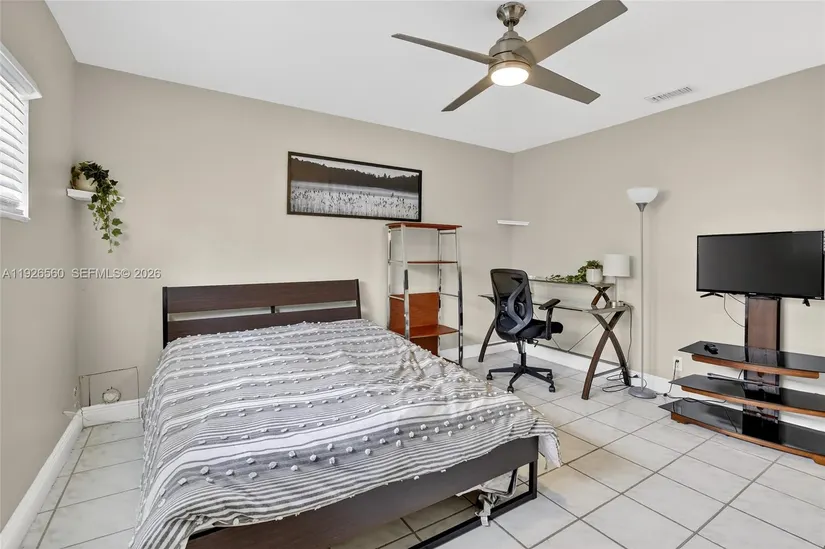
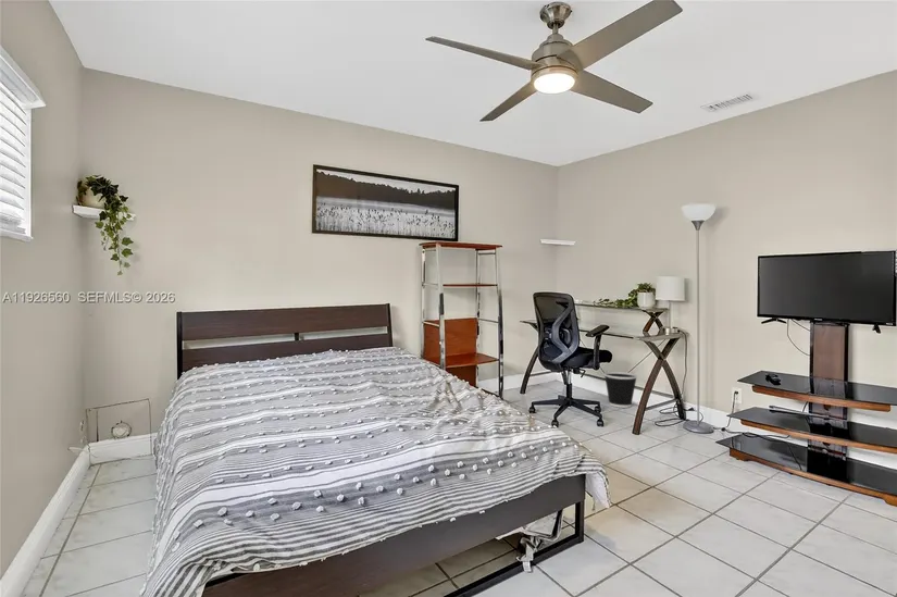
+ wastebasket (620, 389)
